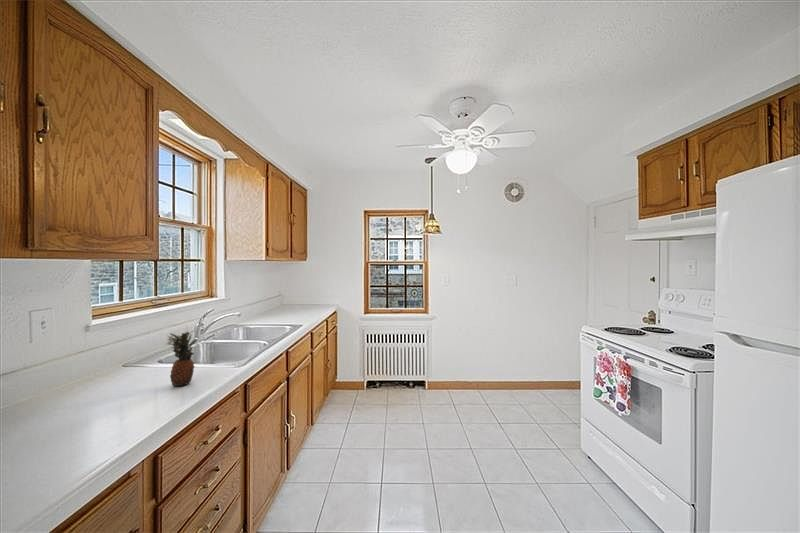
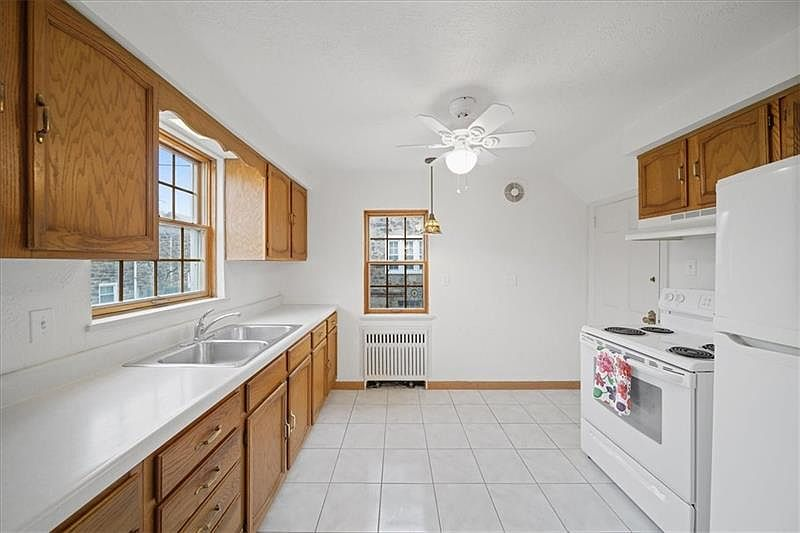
- fruit (179, 357)
